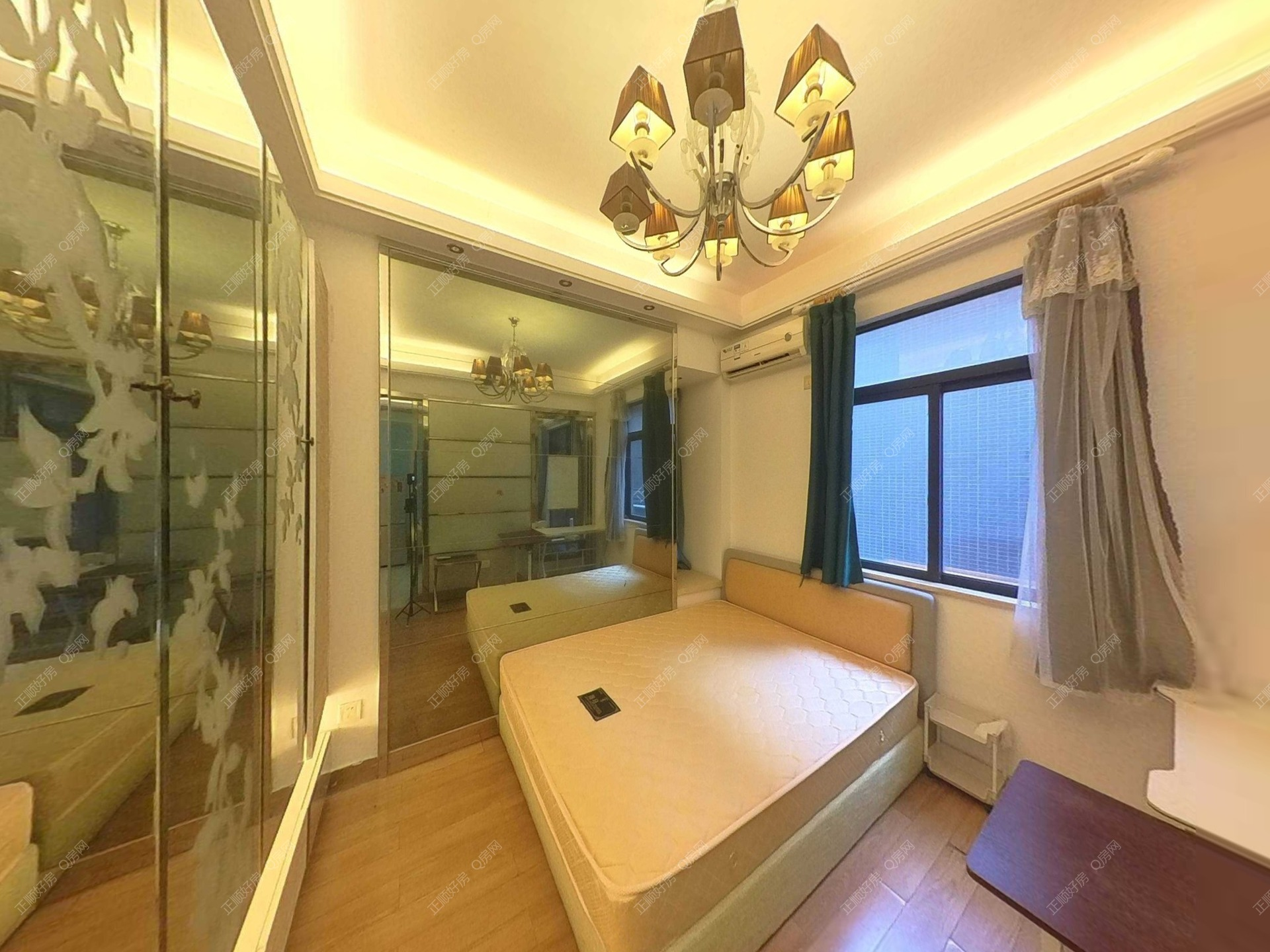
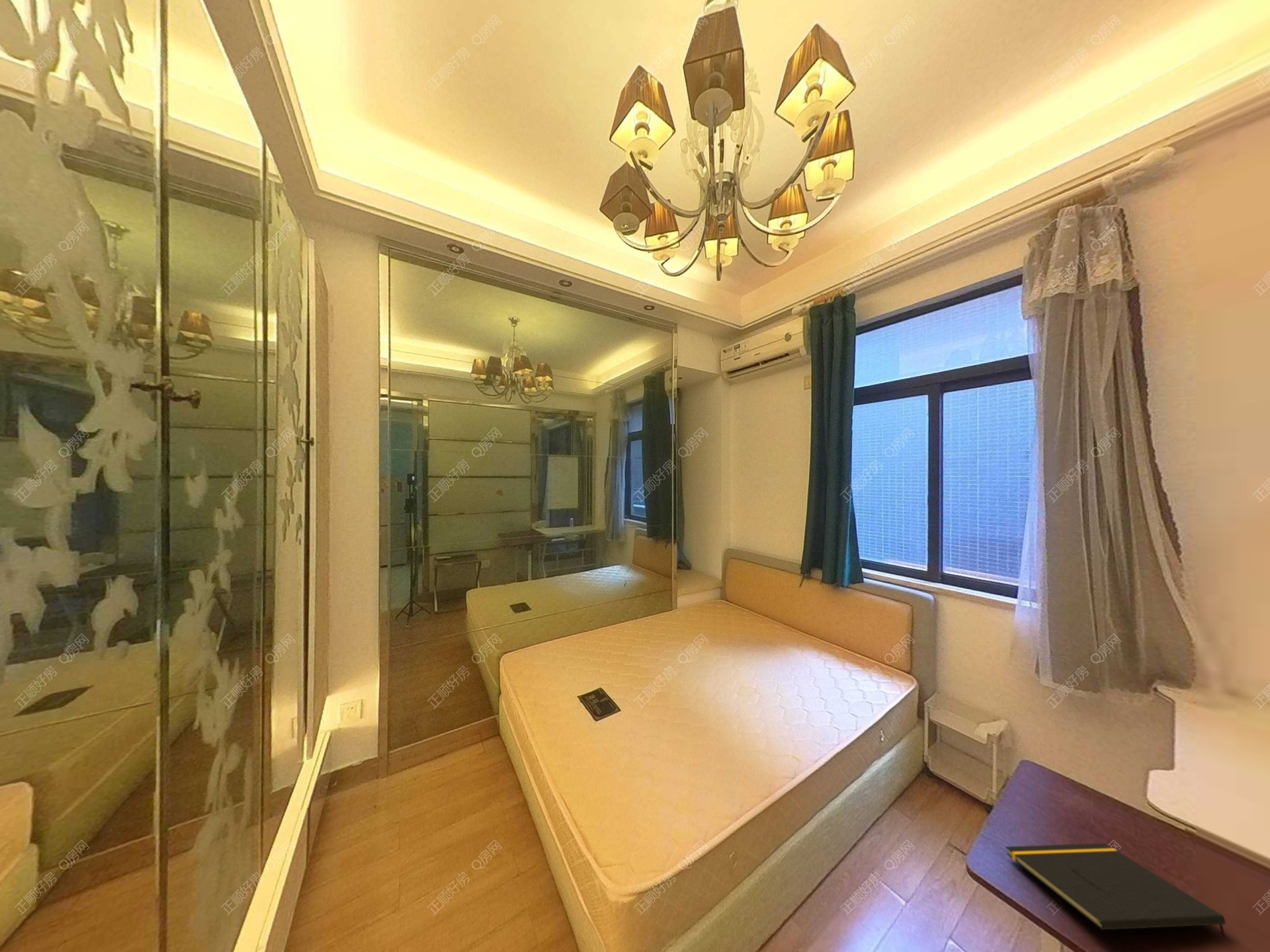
+ notepad (1103, 881)
